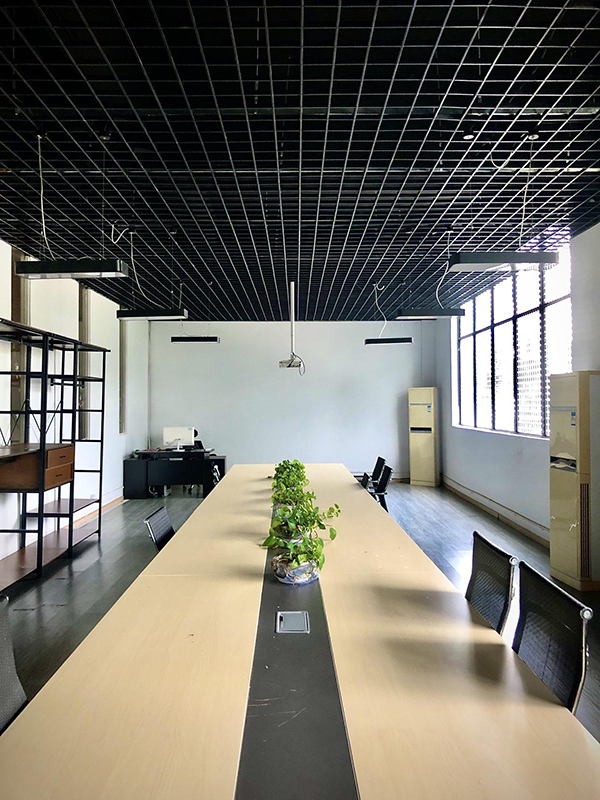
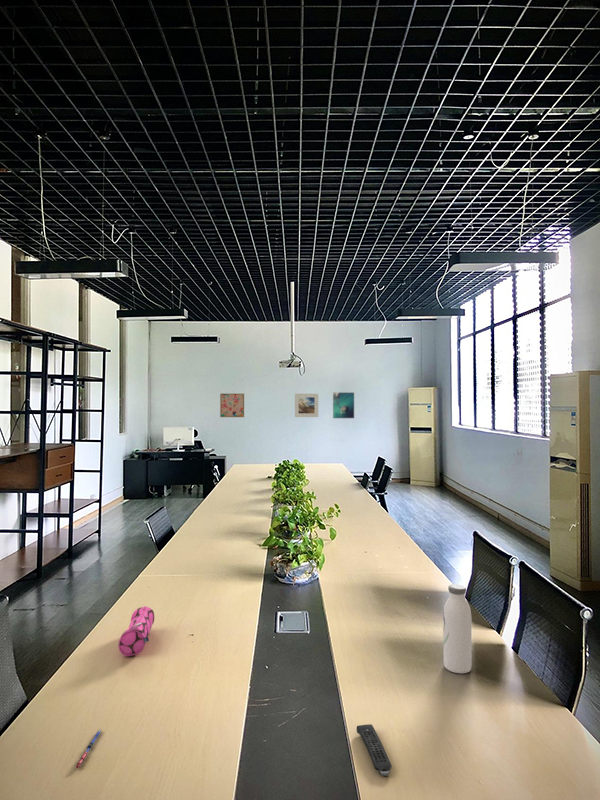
+ wall art (232, 405)
+ remote control (374, 747)
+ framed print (306, 405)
+ pencil case (138, 628)
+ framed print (343, 405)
+ water bottle (457, 626)
+ pen (89, 746)
